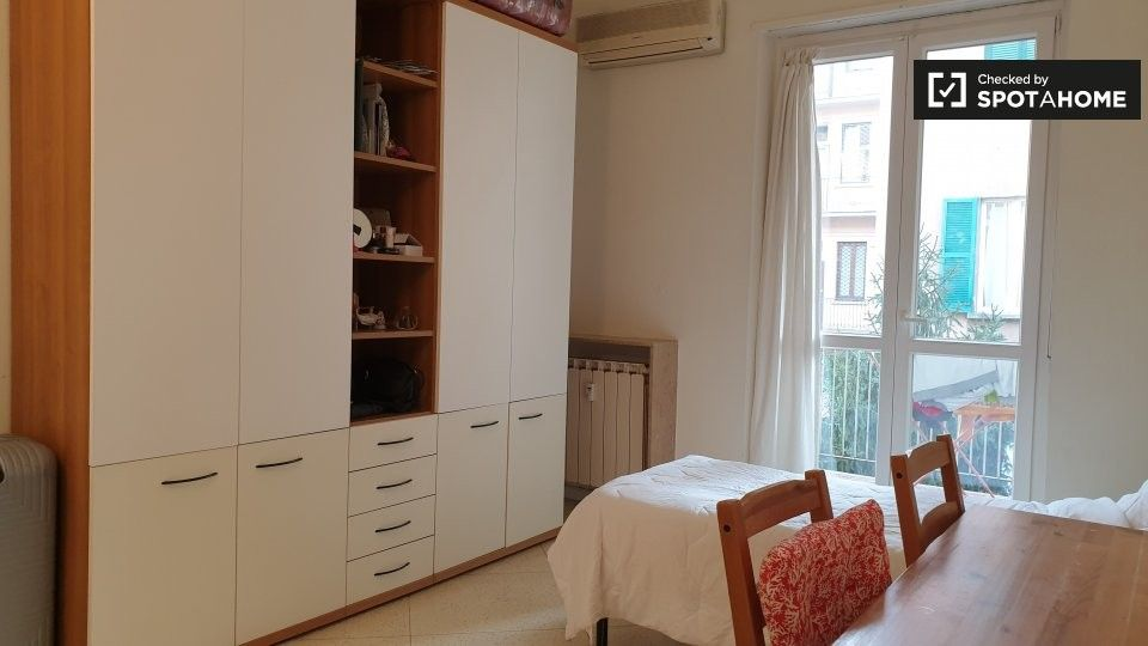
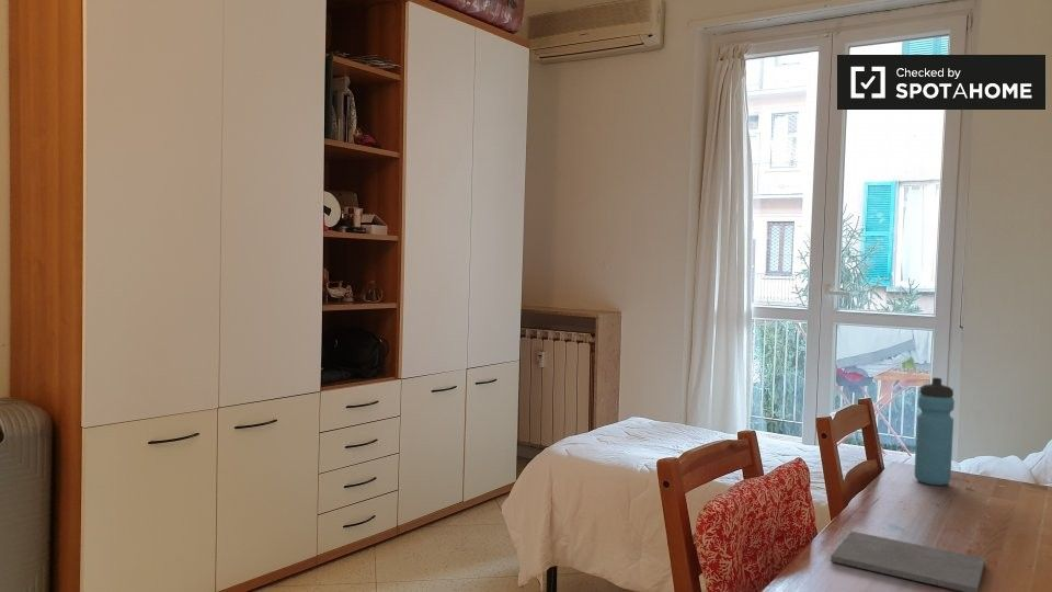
+ notepad (907, 559)
+ water bottle (934, 430)
